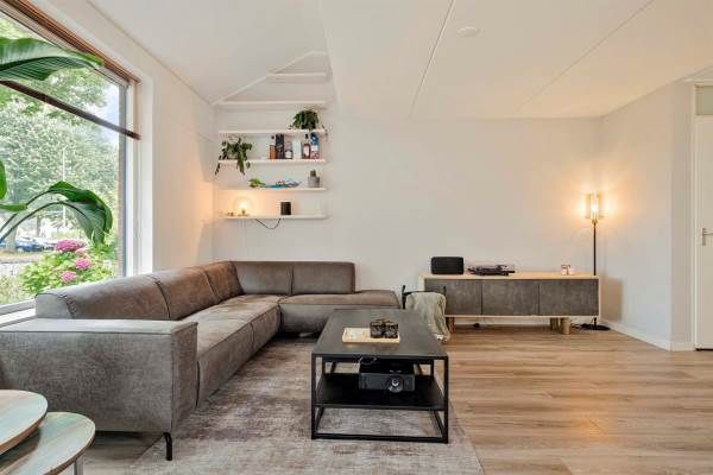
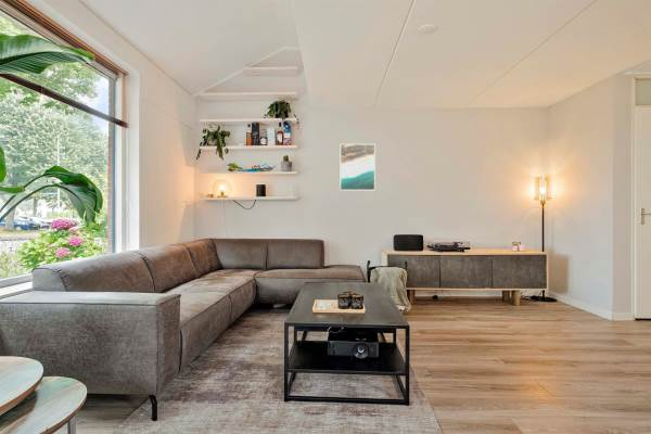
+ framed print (357, 167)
